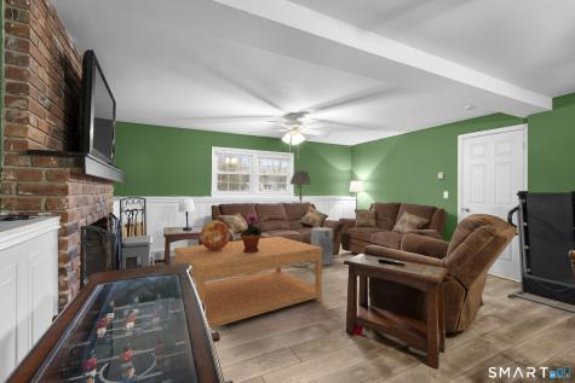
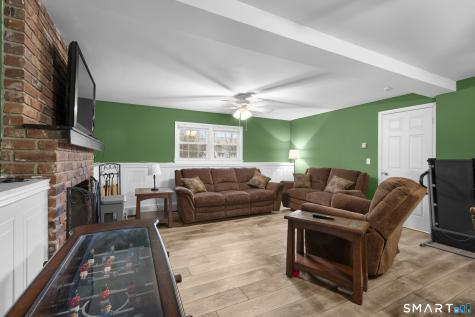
- air purifier (321, 245)
- coffee table (248, 272)
- potted plant (252, 231)
- decorative sphere (214, 234)
- floor lamp (300, 217)
